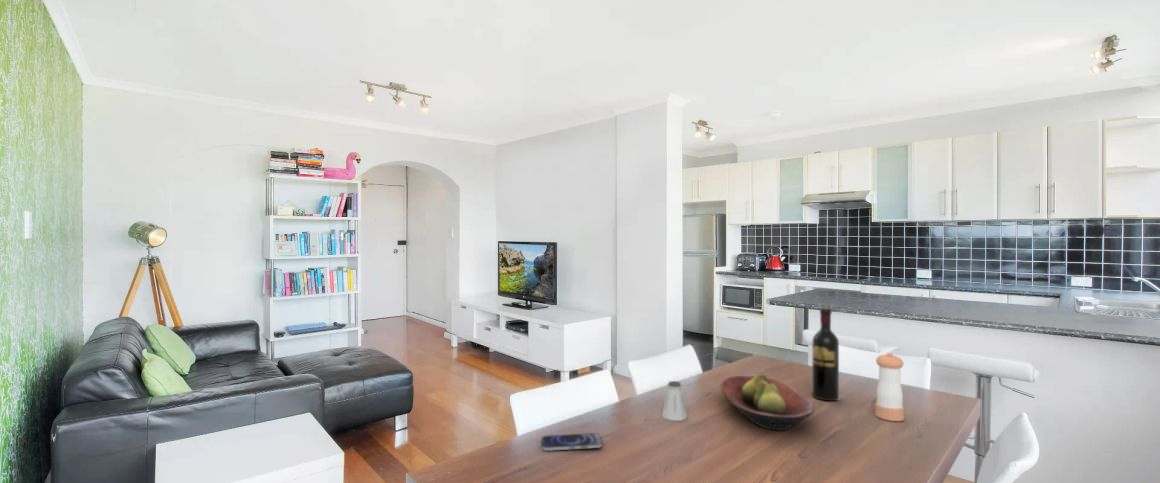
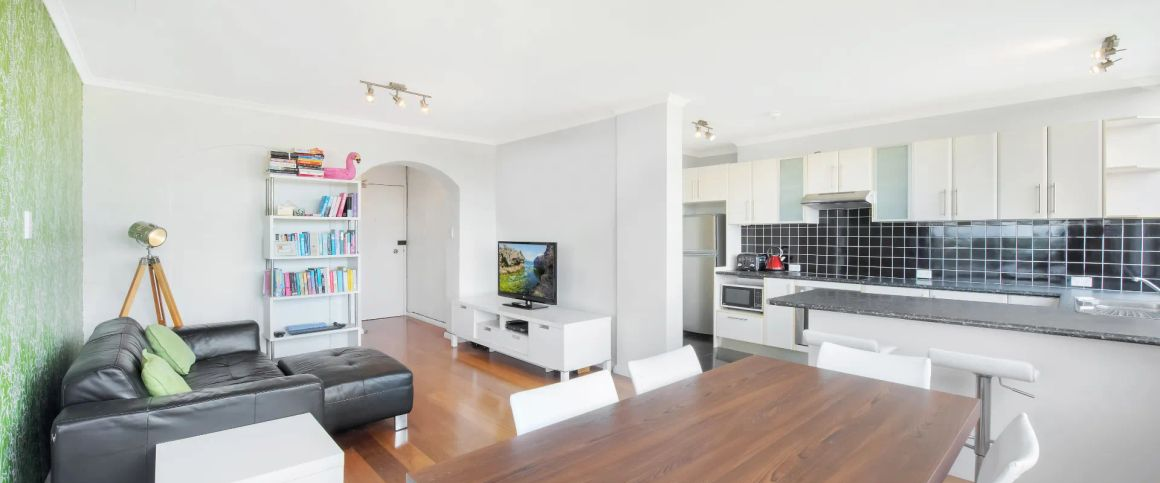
- fruit bowl (763, 395)
- smartphone (571, 441)
- saltshaker (674, 399)
- pepper shaker (889, 384)
- wine bottle (825, 352)
